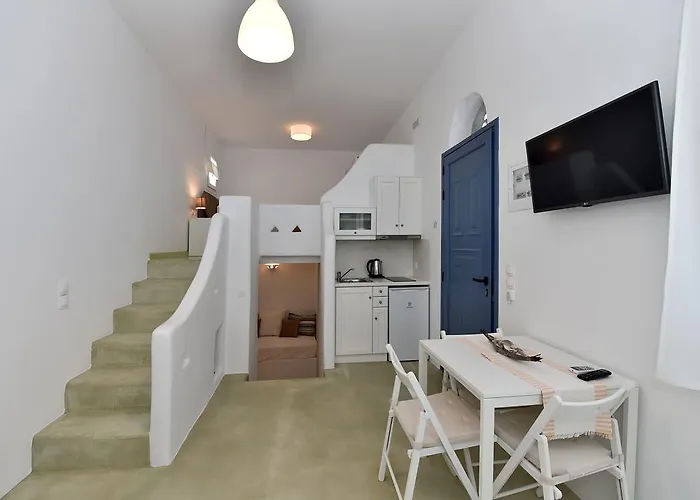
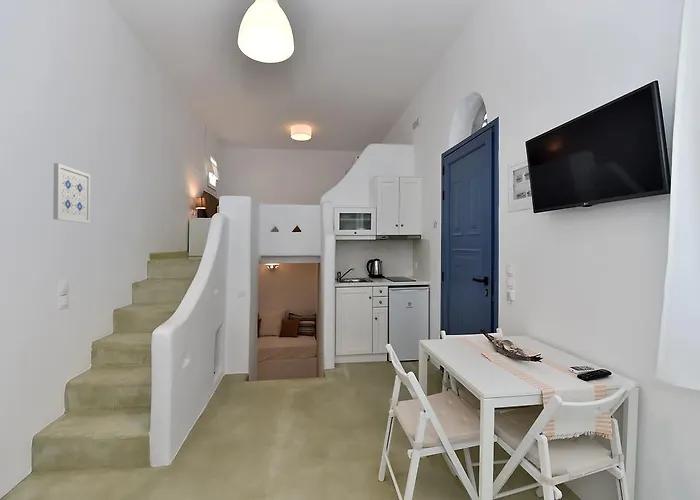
+ wall art (73, 195)
